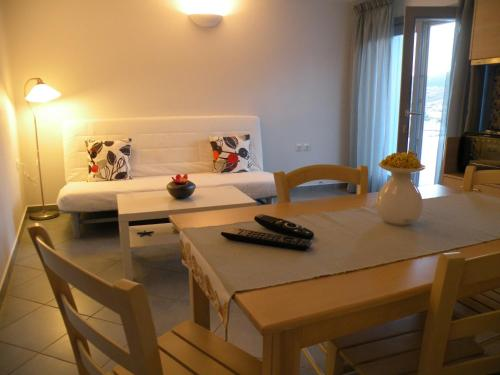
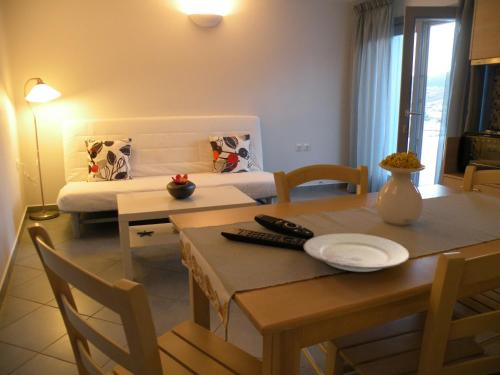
+ plate (354, 253)
